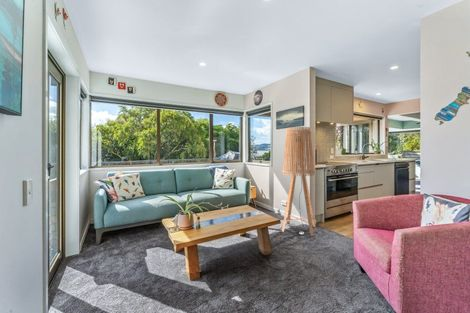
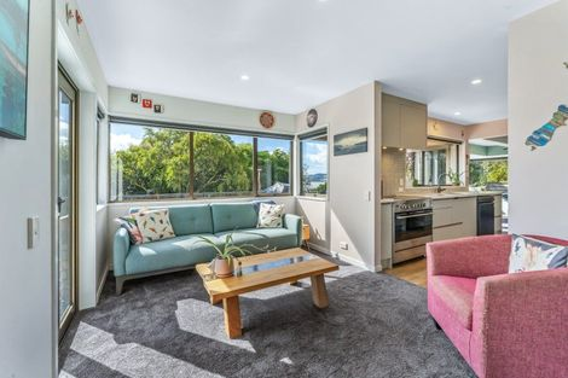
- floor lamp (301, 179)
